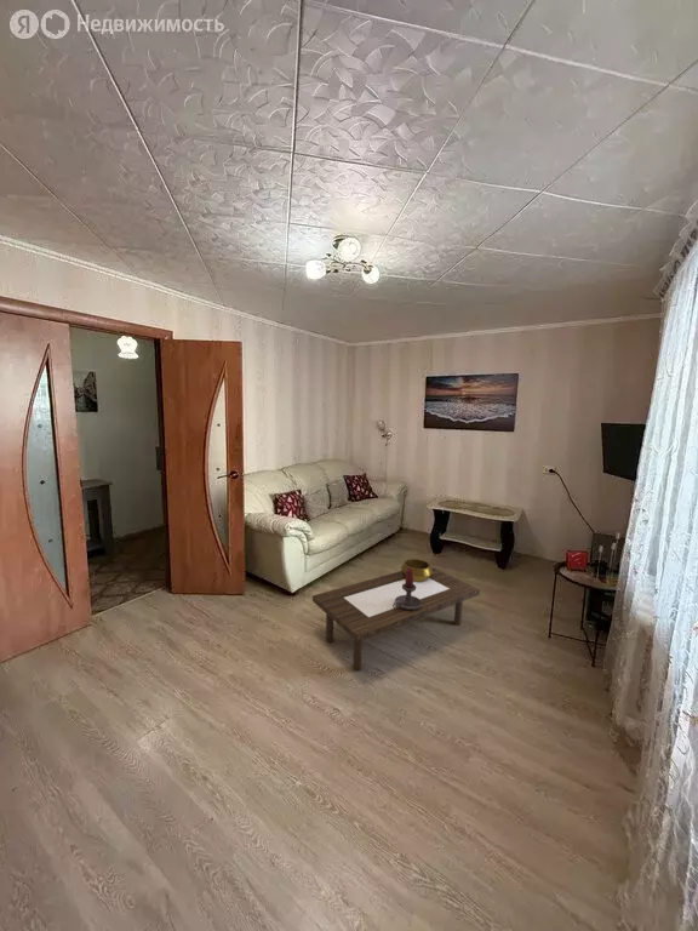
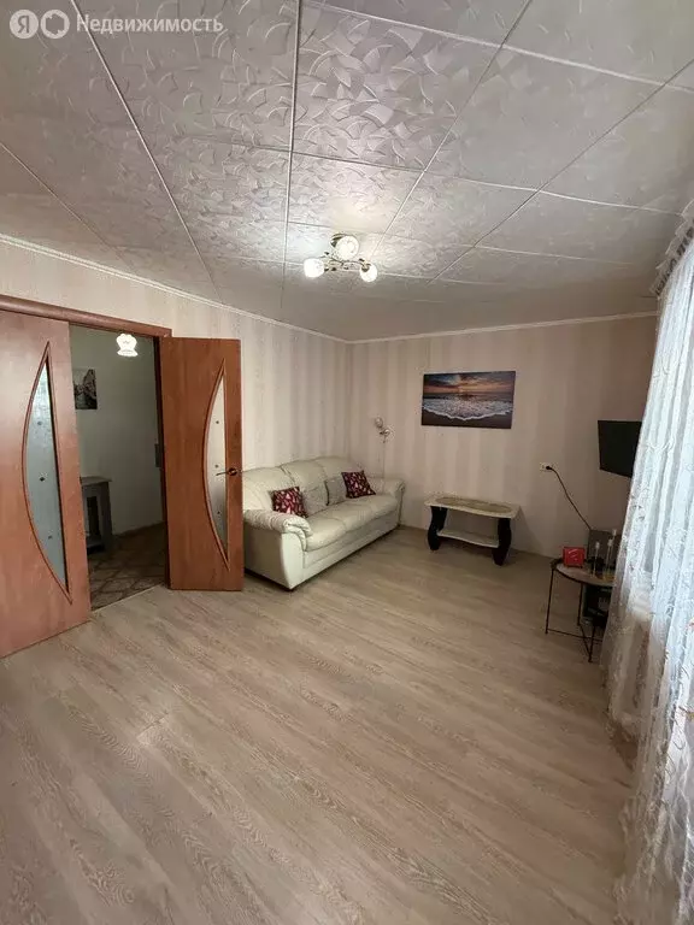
- candle holder (406, 587)
- coffee table (397, 611)
- decorative bowl (416, 570)
